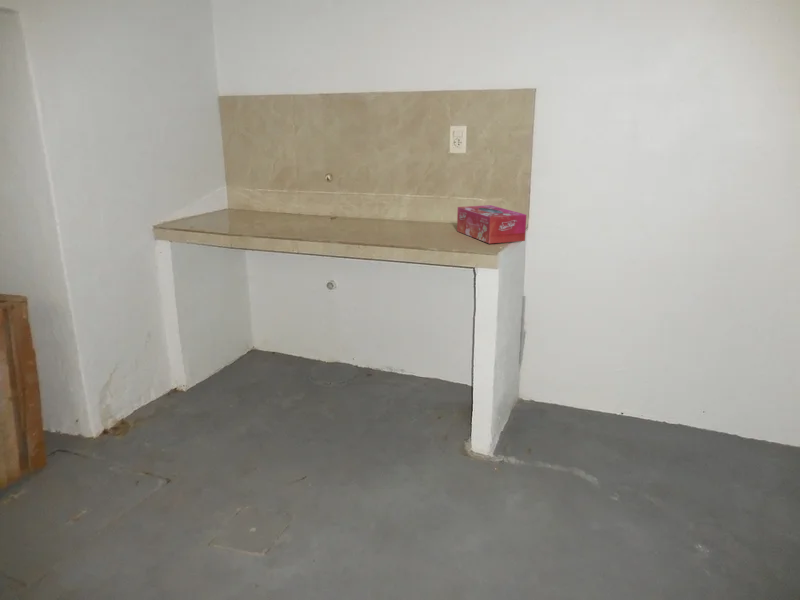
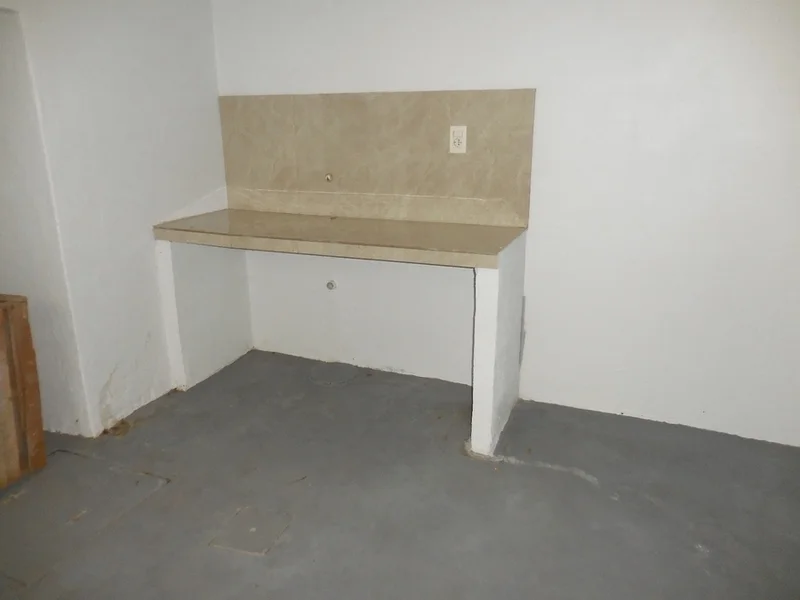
- tissue box (490, 223)
